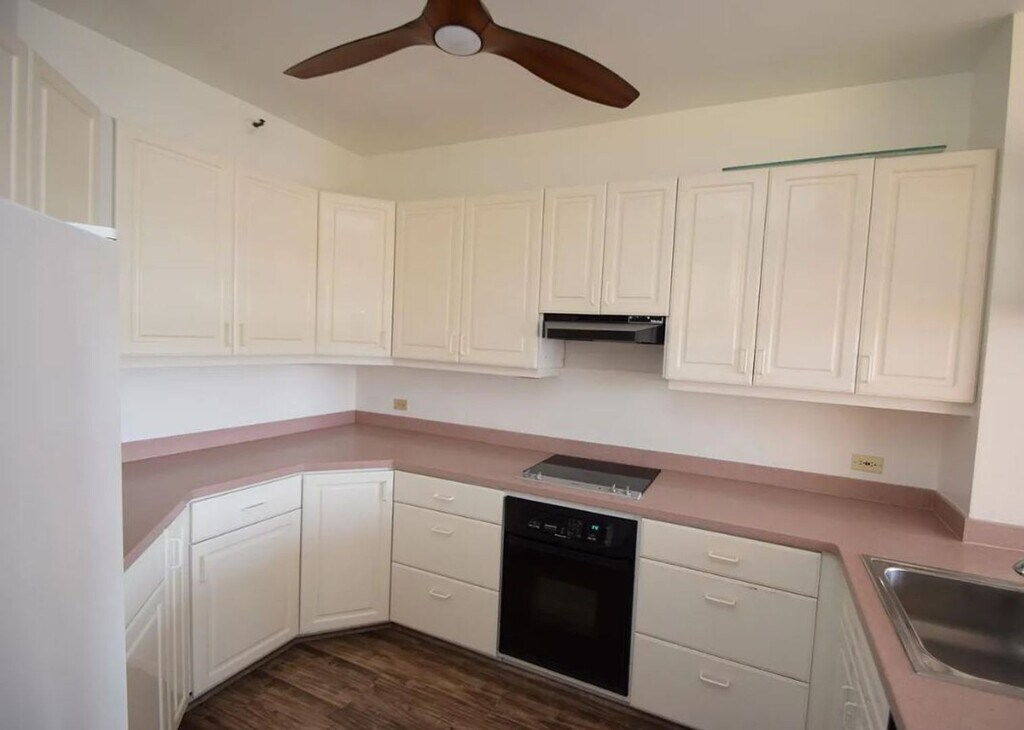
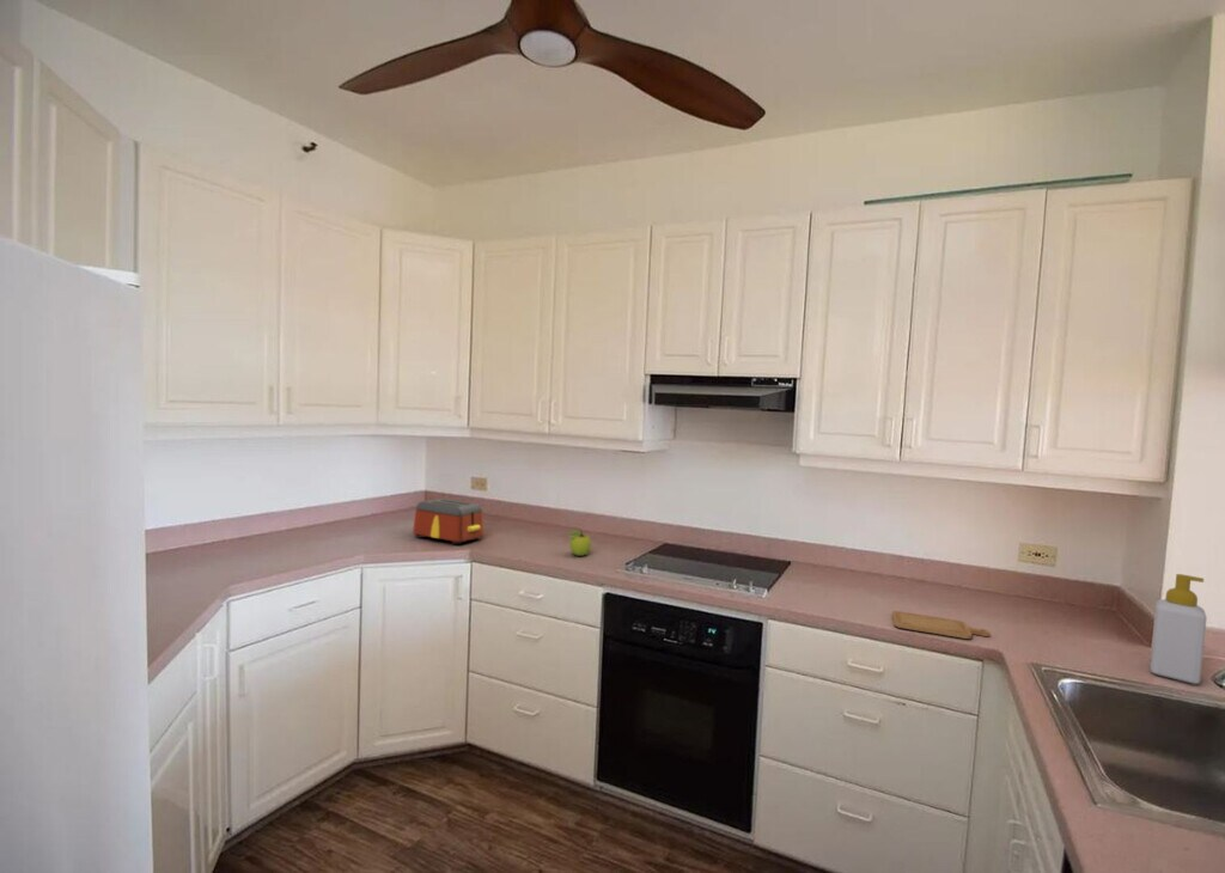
+ fruit (579, 542)
+ chopping board (939, 625)
+ toaster (450, 520)
+ soap bottle (1178, 624)
